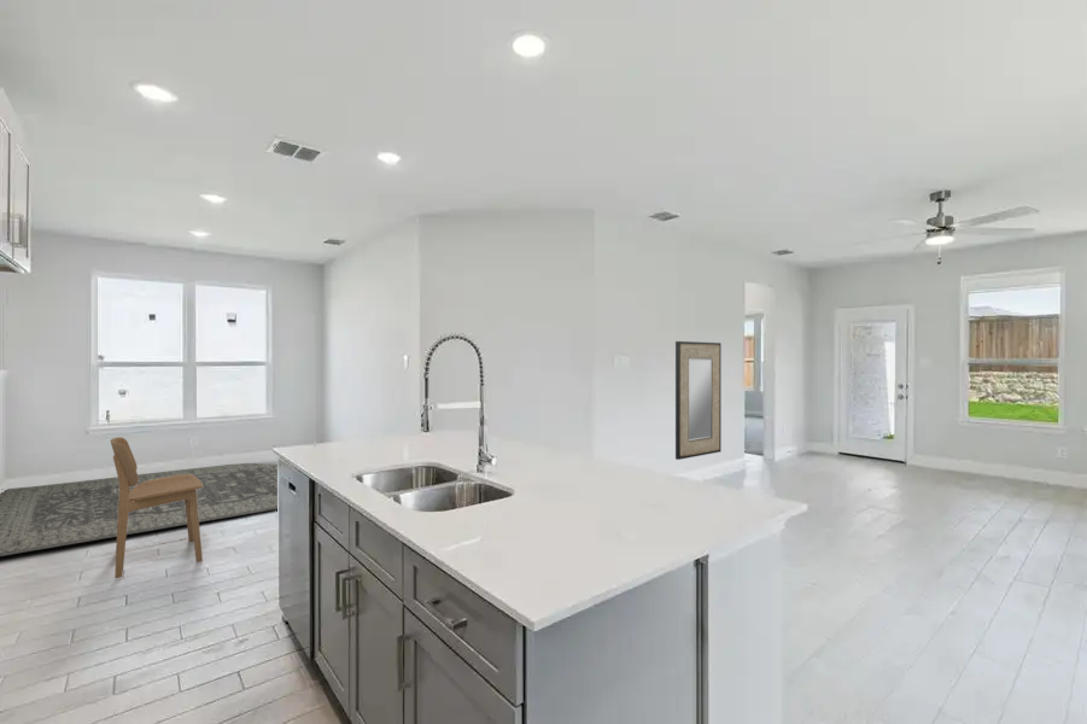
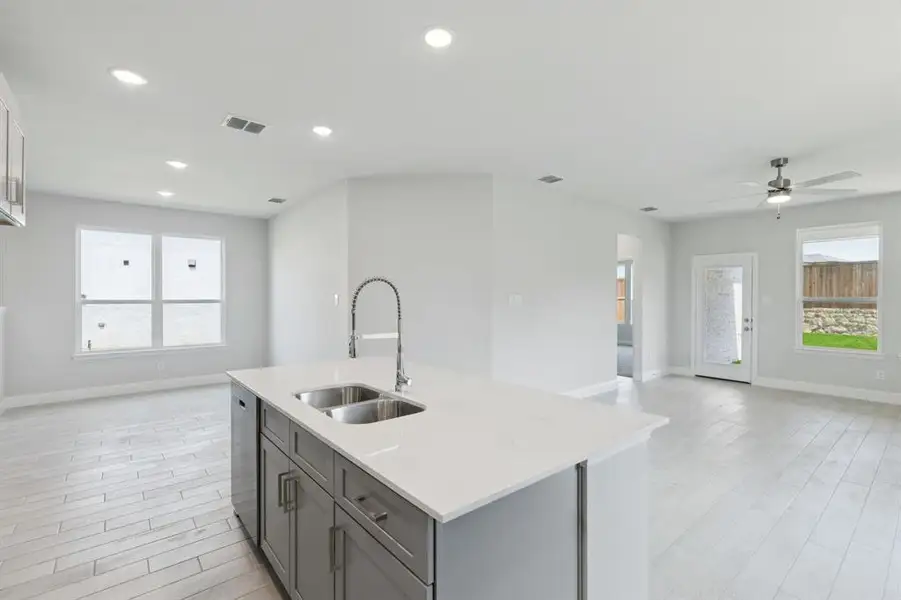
- home mirror (699, 398)
- rug (195, 489)
- dining chair (158, 497)
